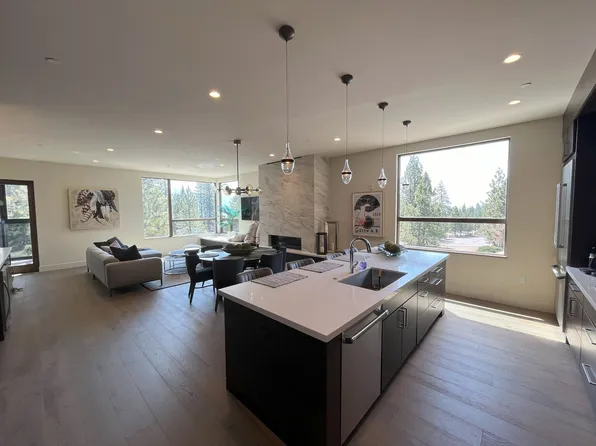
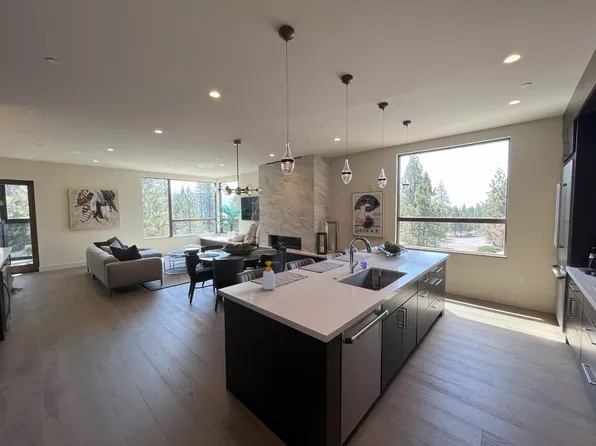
+ soap bottle (271, 274)
